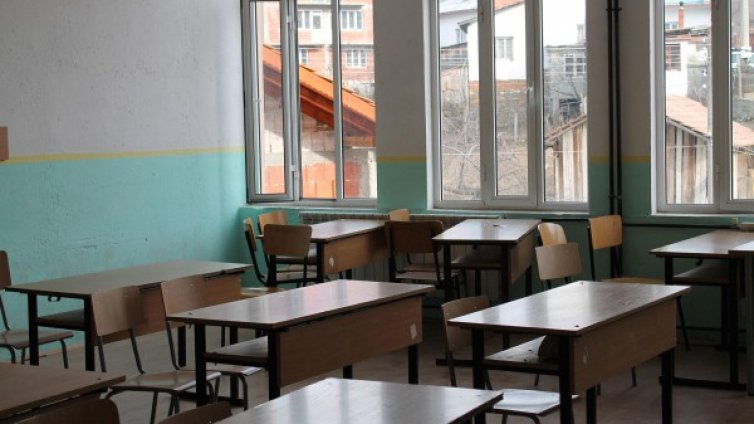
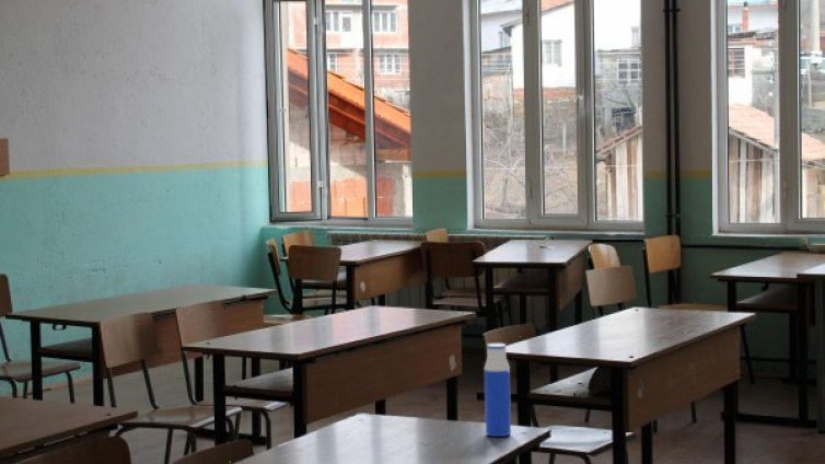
+ water bottle (497, 388)
